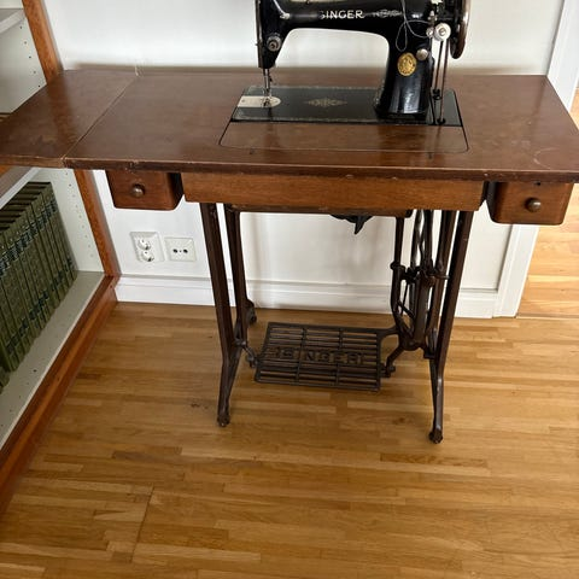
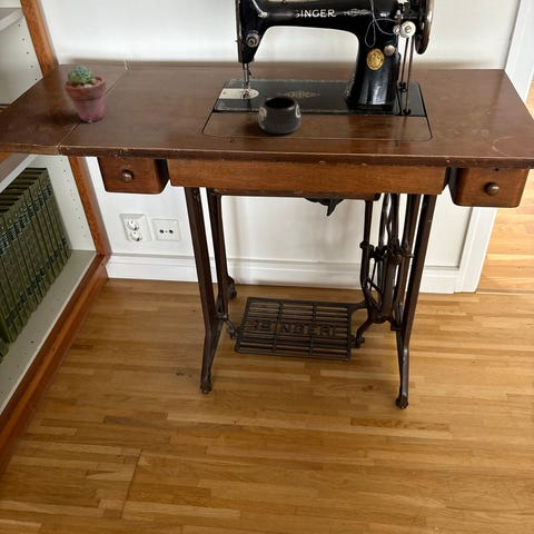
+ potted succulent (86, 91)
+ mug (279, 112)
